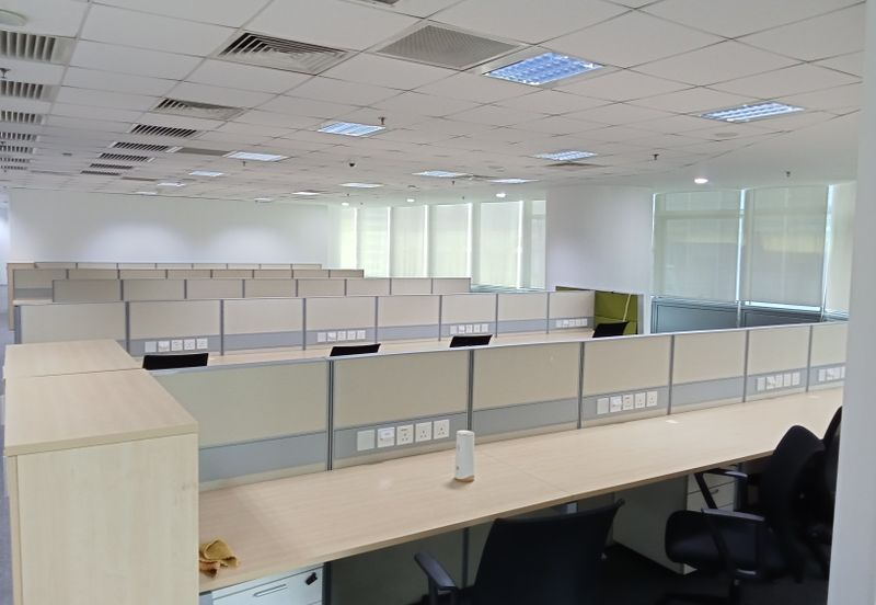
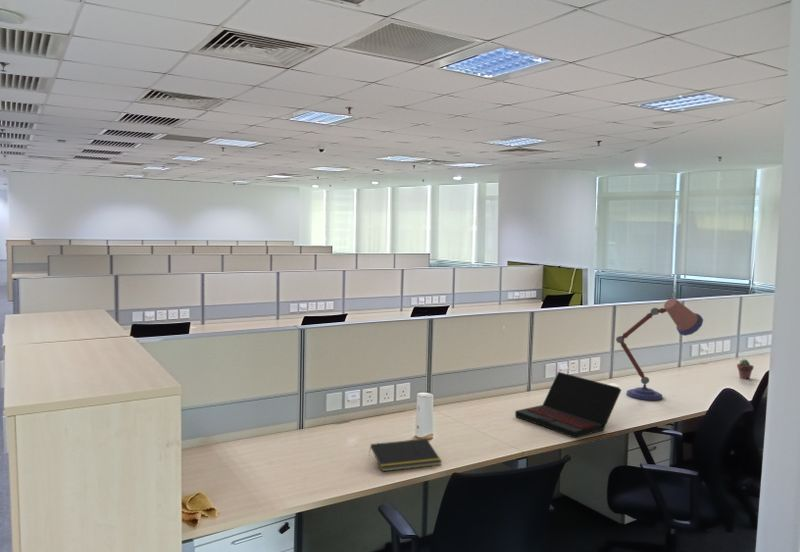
+ desk lamp (635, 360)
+ potted succulent (745, 368)
+ laptop (567, 402)
+ notepad (405, 454)
